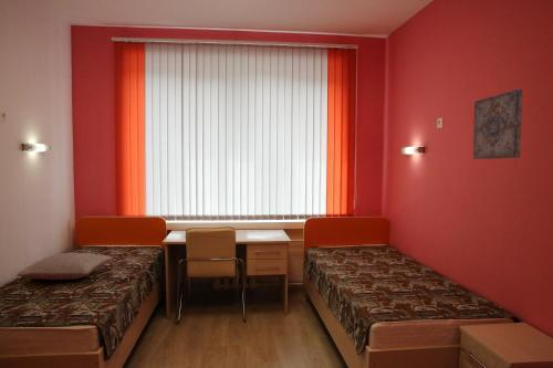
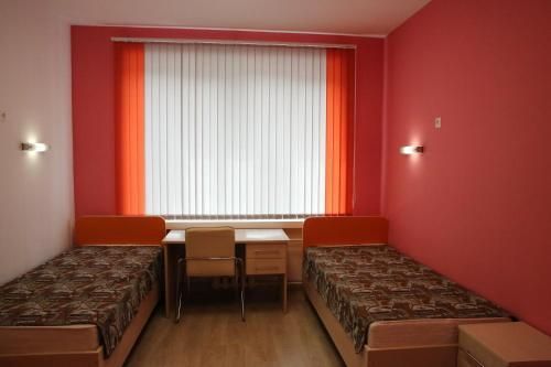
- wall art (495, 127)
- pillow (69, 265)
